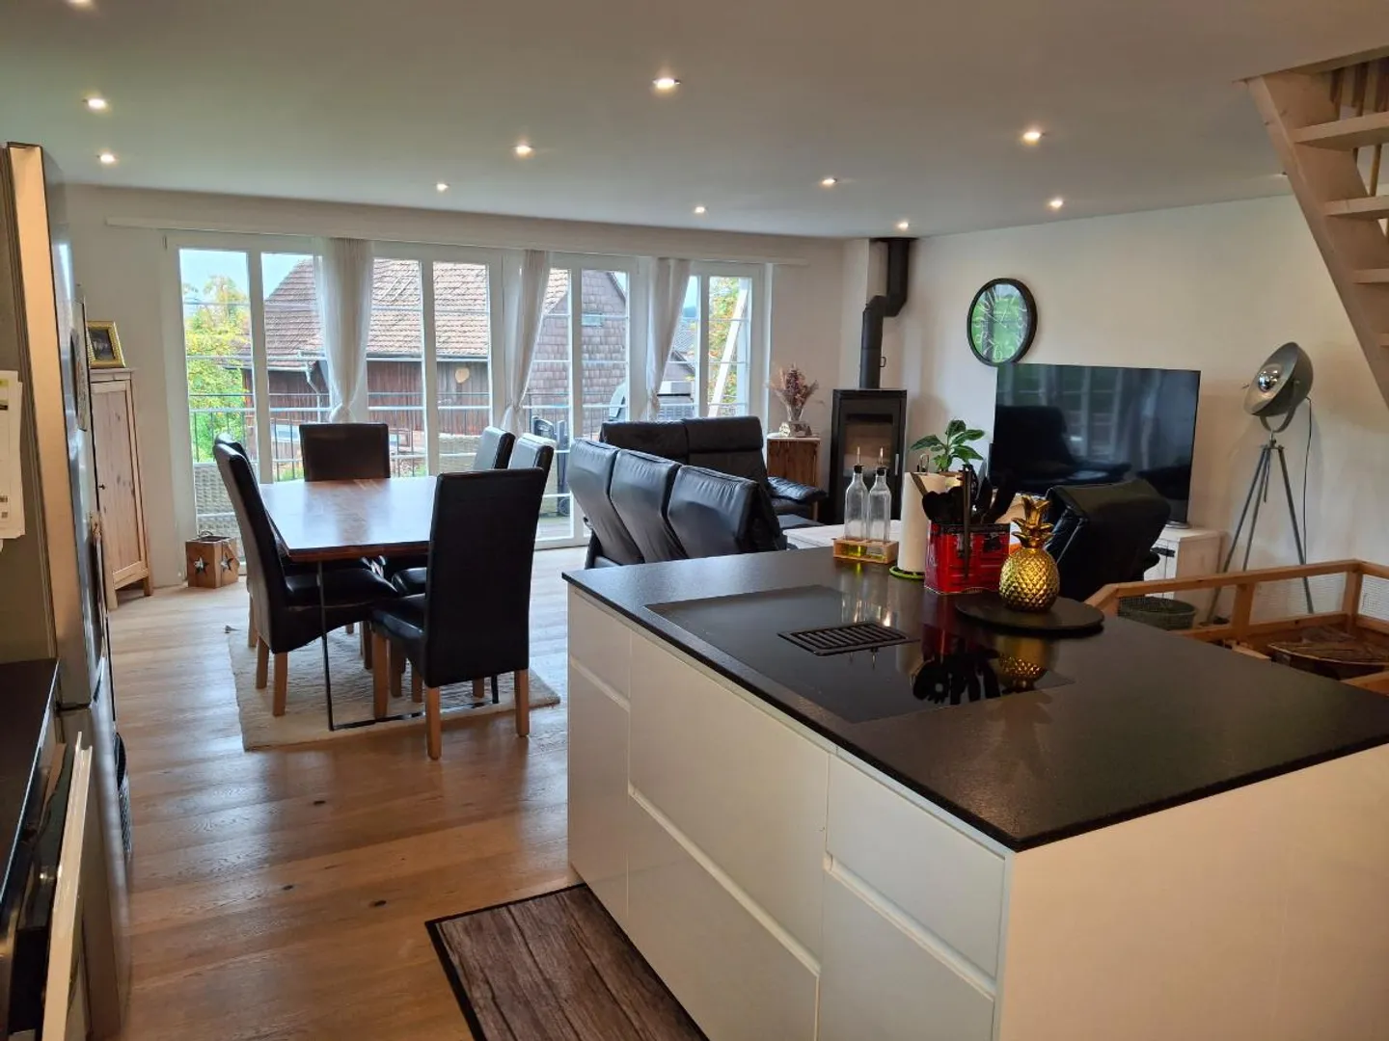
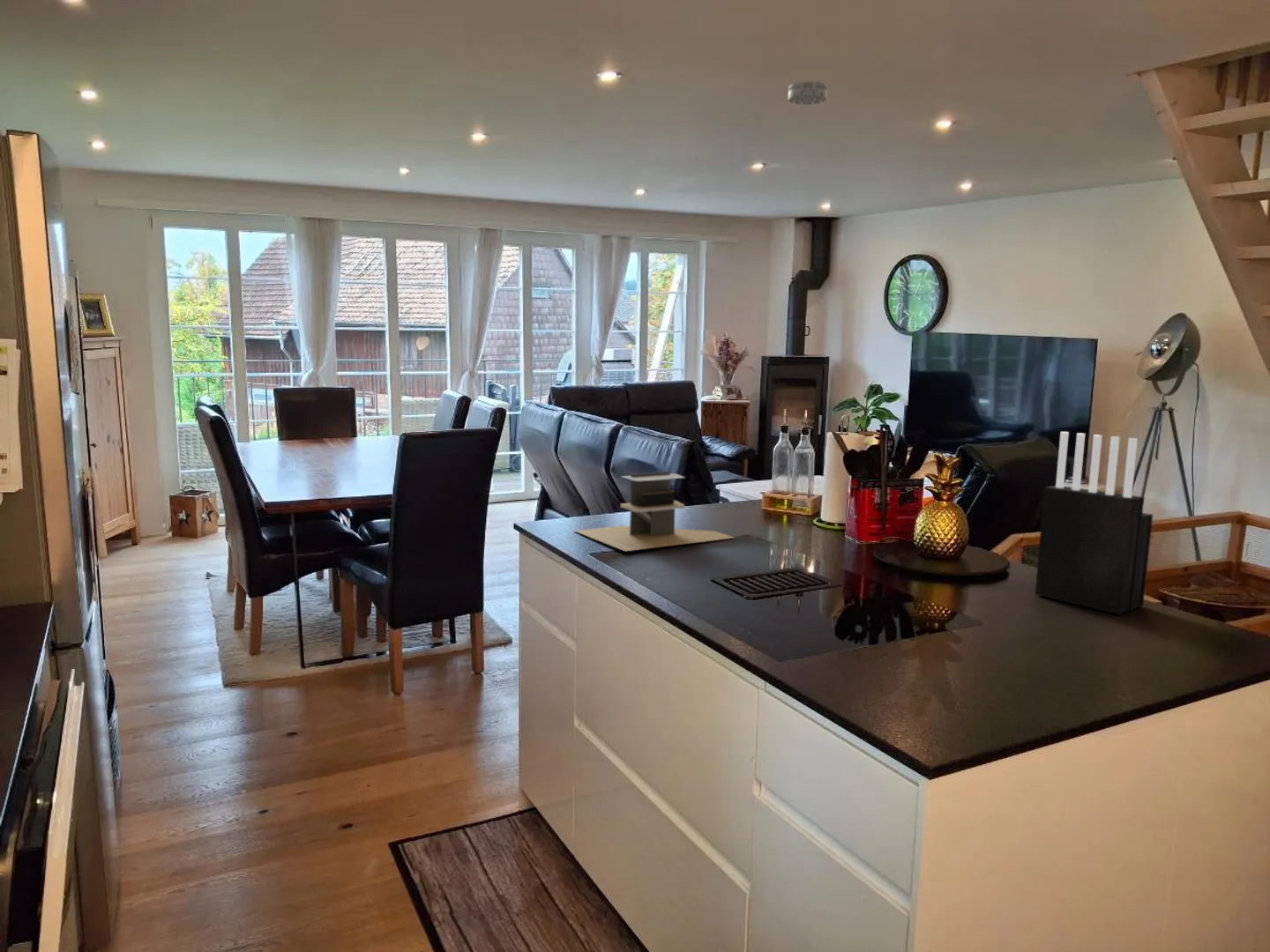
+ smoke detector (807, 92)
+ knife block (1098, 517)
+ kiosk (654, 503)
